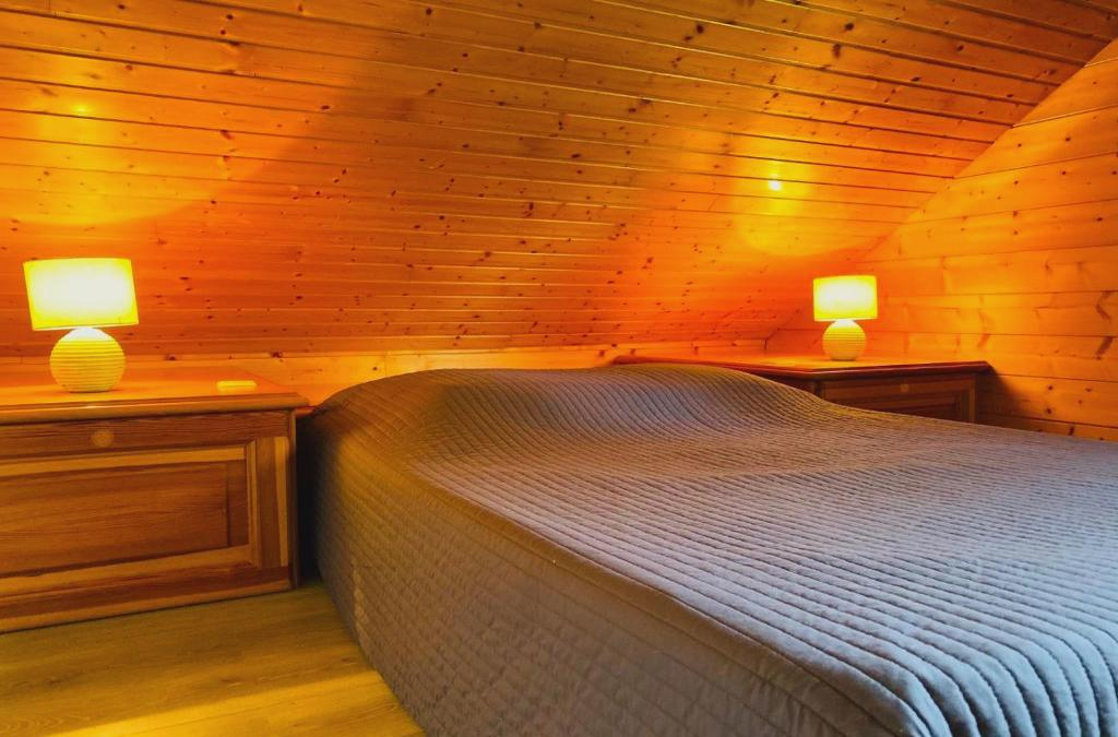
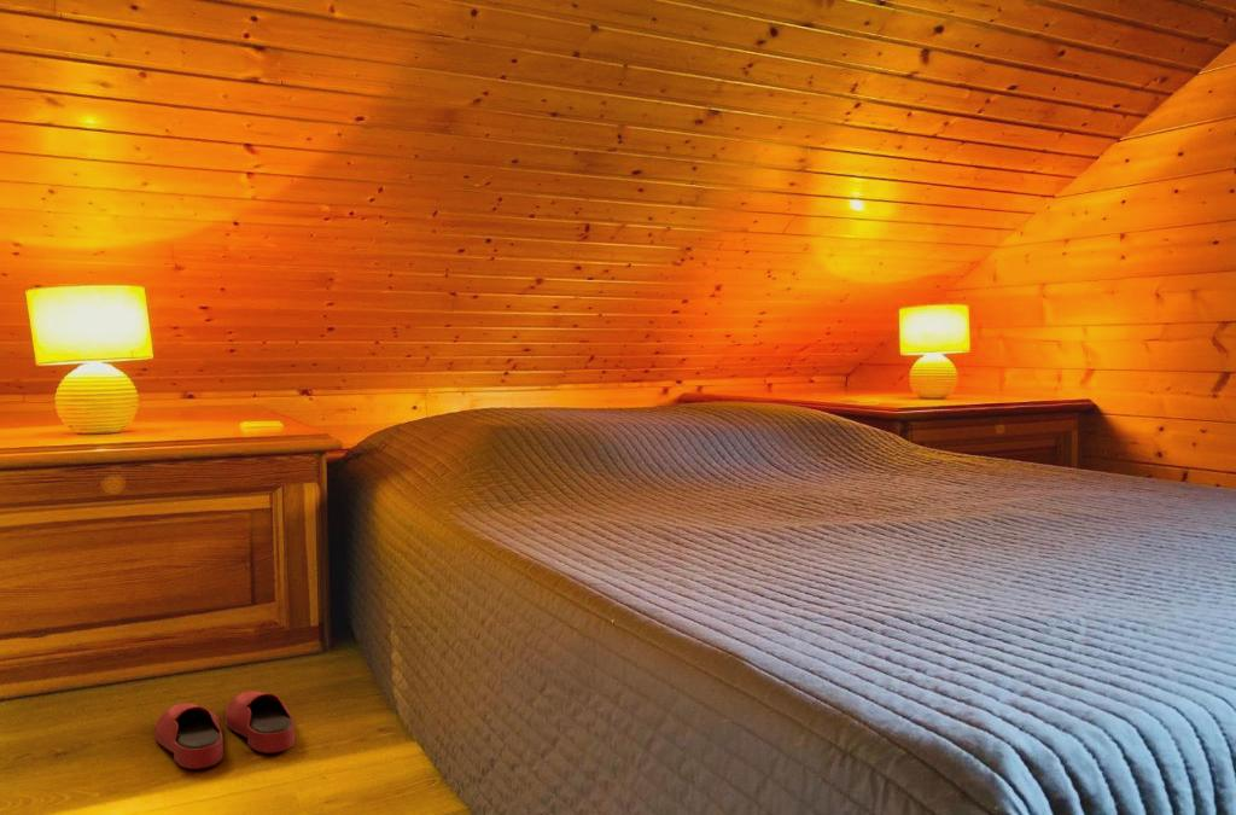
+ slippers (226, 715)
